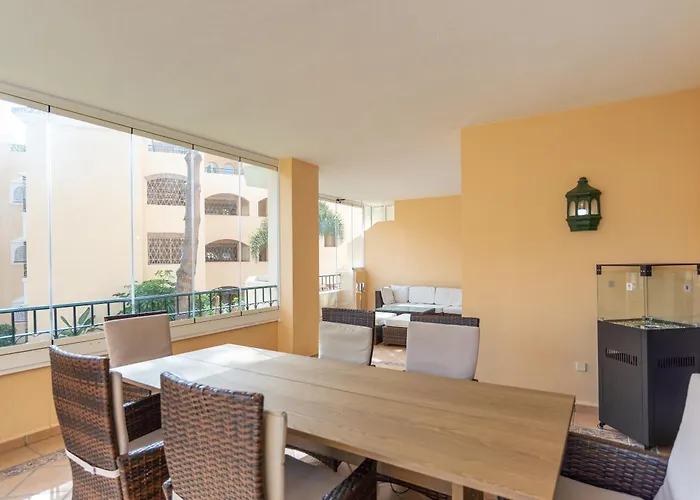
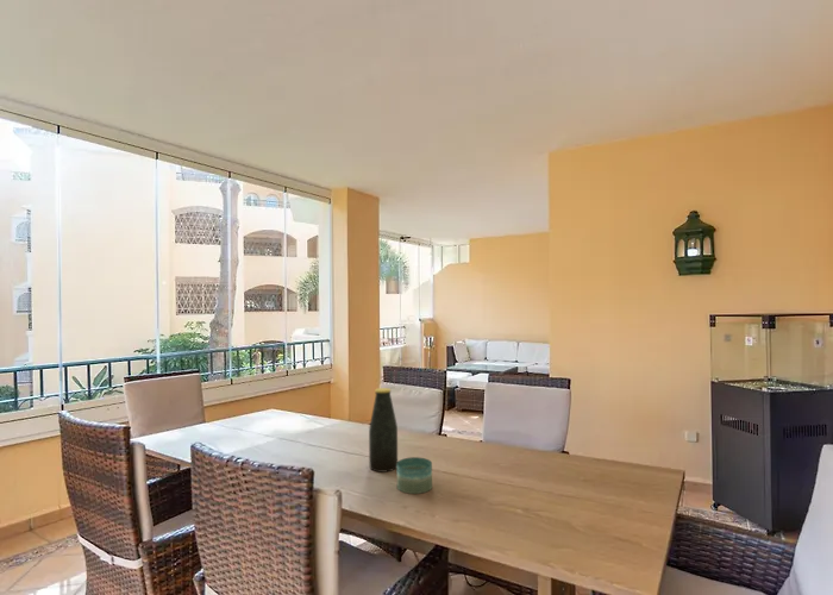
+ bottle (383, 427)
+ candle (414, 475)
